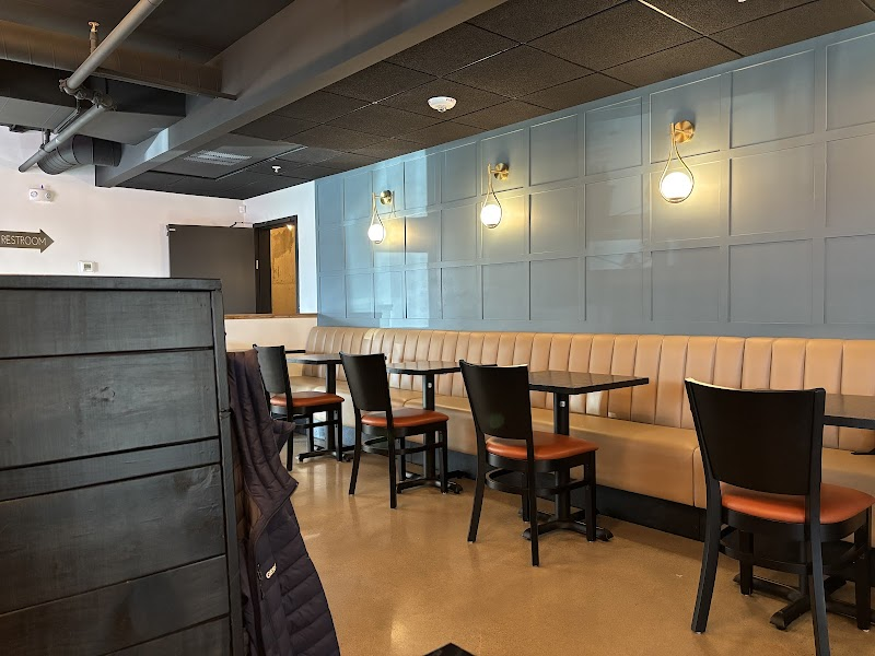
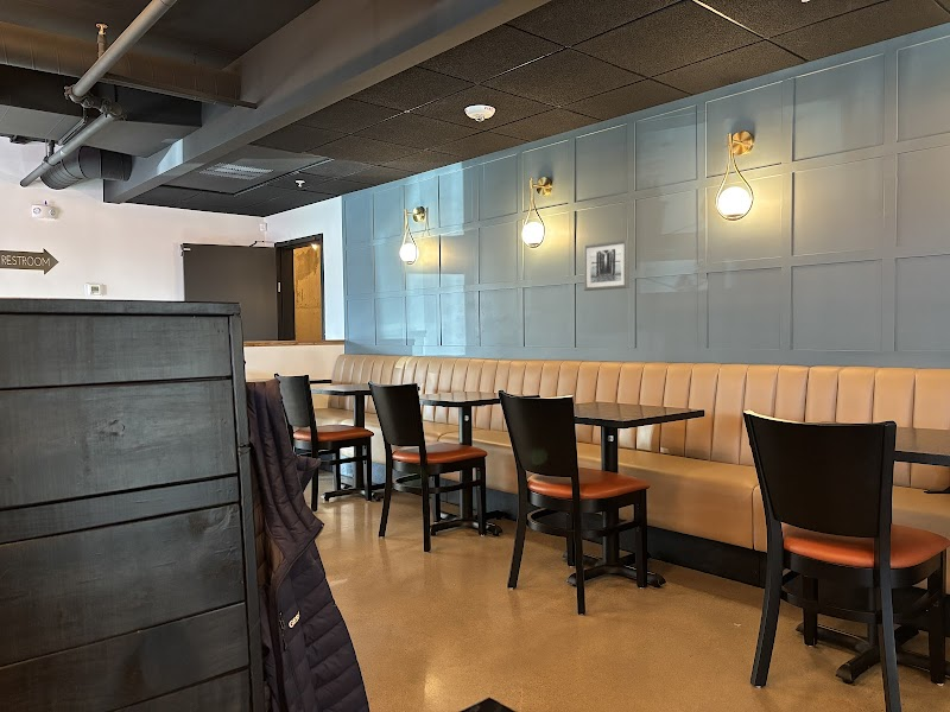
+ wall art (606, 266)
